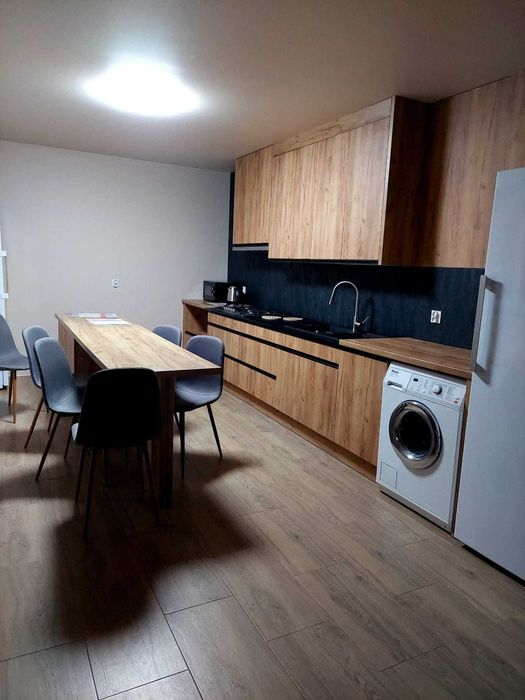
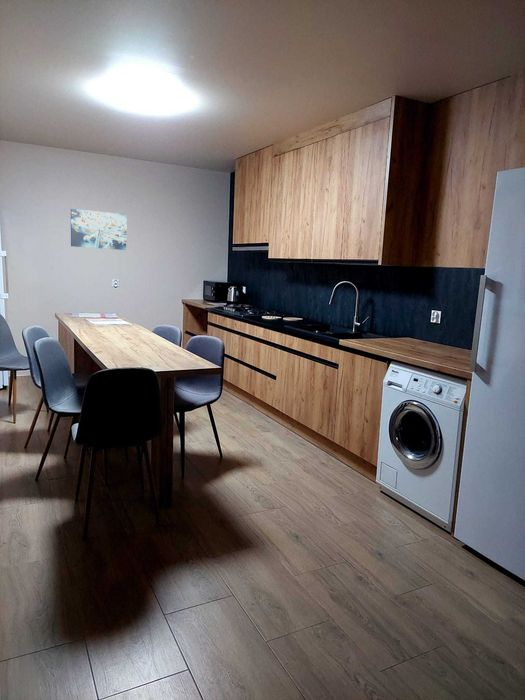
+ wall art (99, 230)
